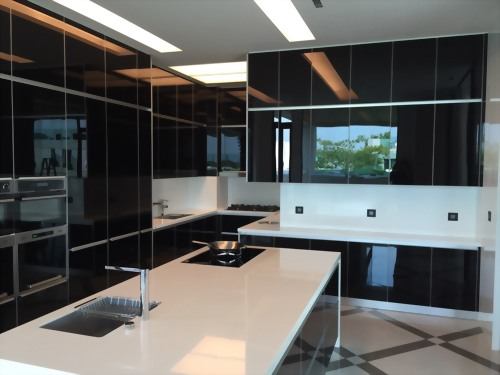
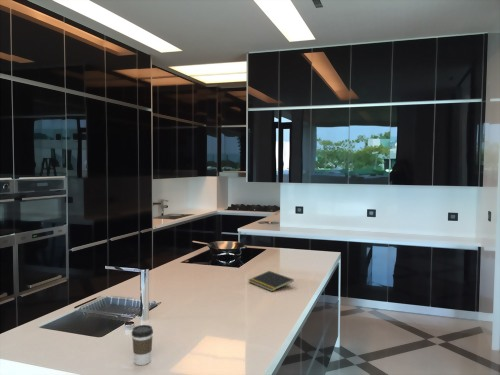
+ coffee cup (142, 345)
+ notepad (270, 280)
